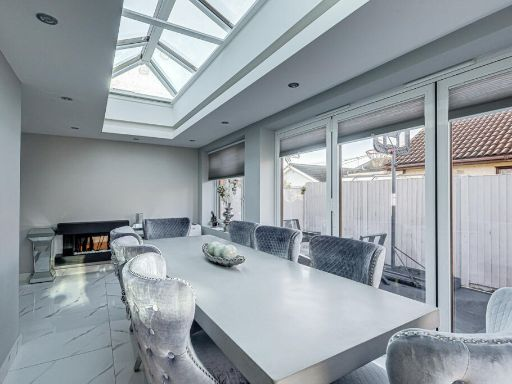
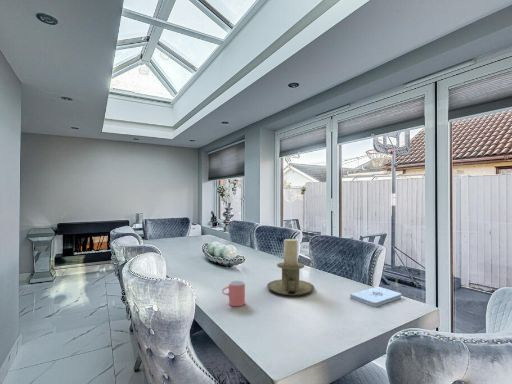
+ notepad (376, 295)
+ cup (233, 293)
+ candle holder (290, 264)
